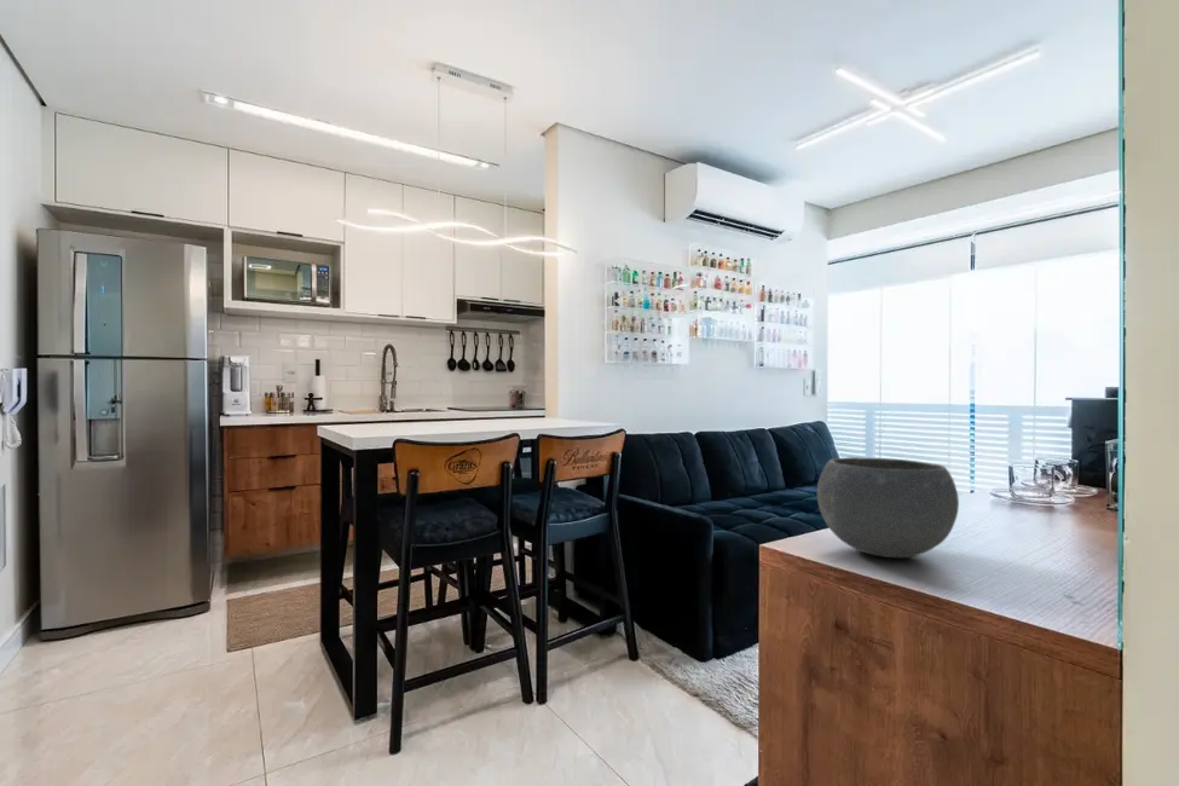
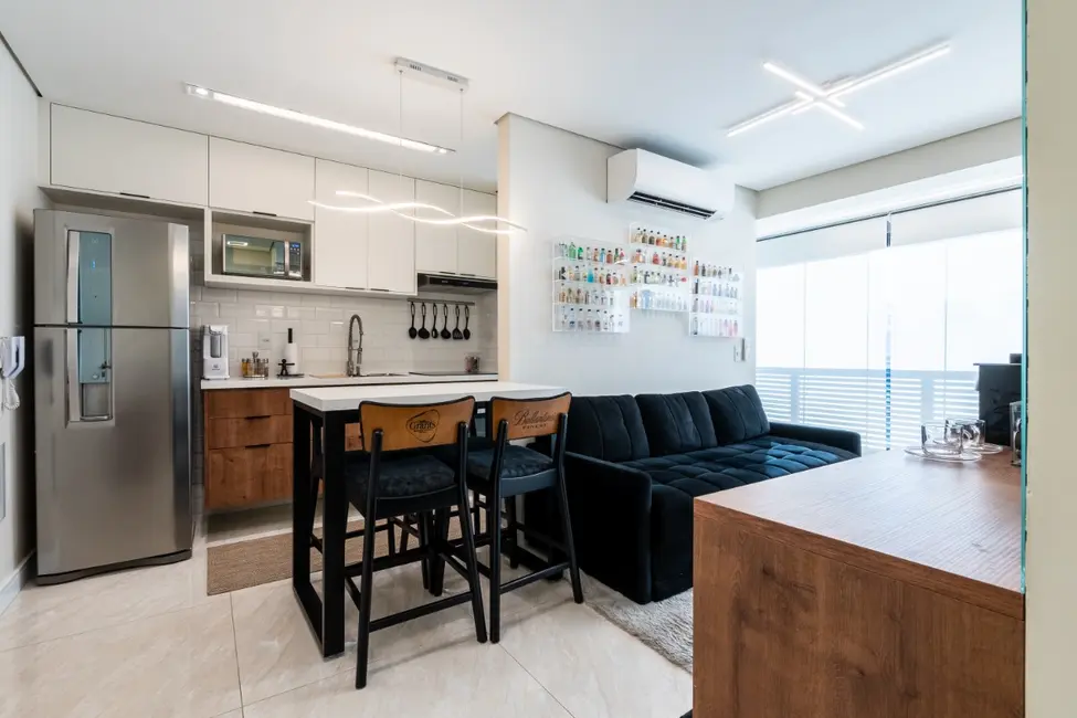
- bowl (884, 507)
